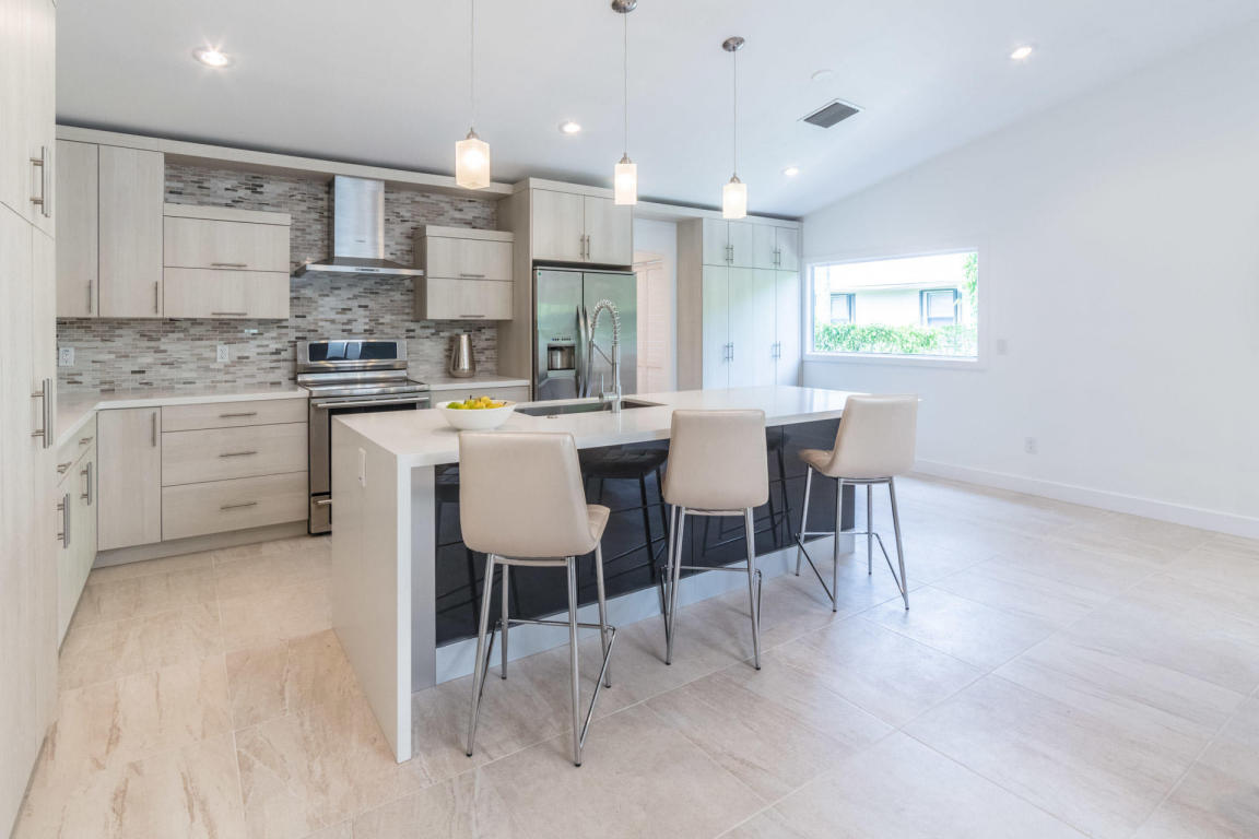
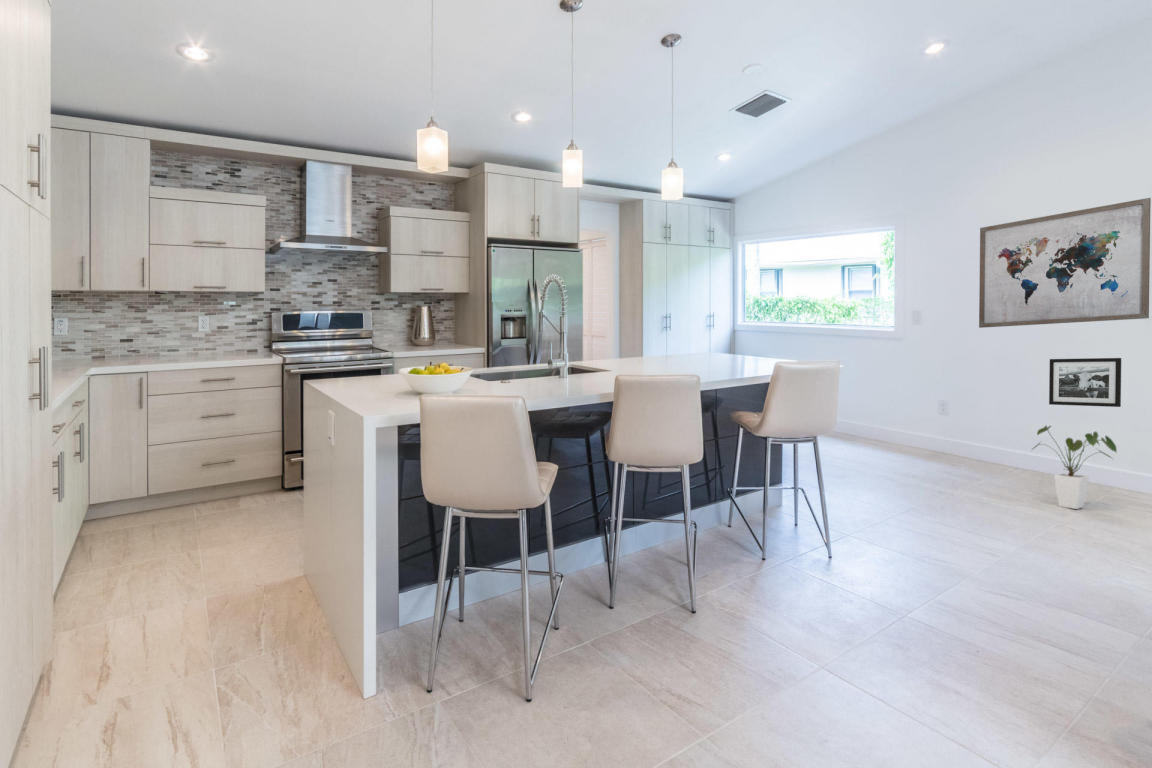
+ wall art (1056, 268)
+ house plant (1070, 467)
+ picture frame (1083, 382)
